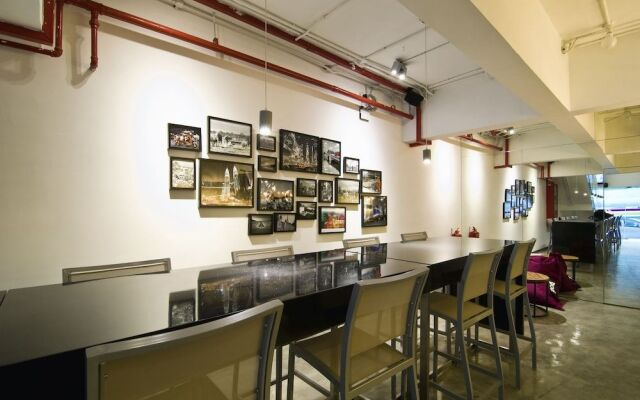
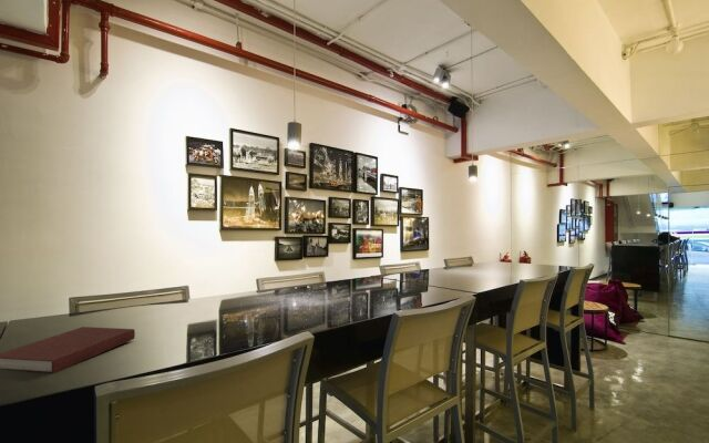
+ notebook (70, 347)
